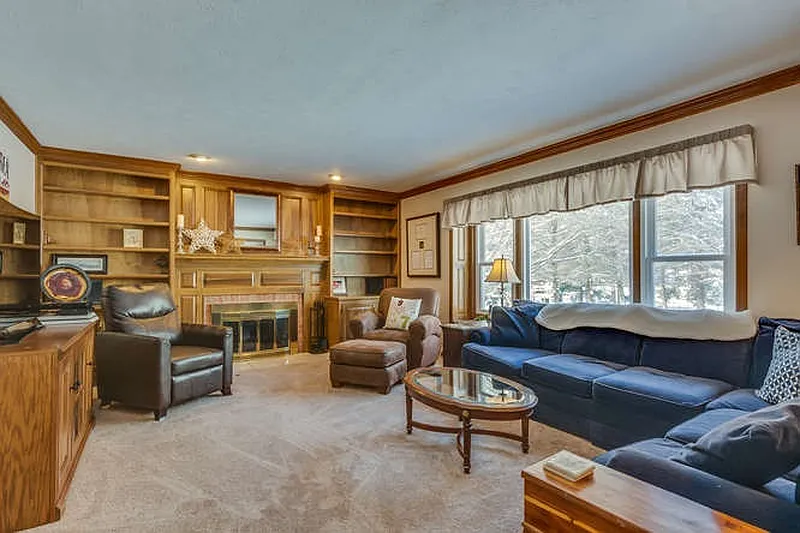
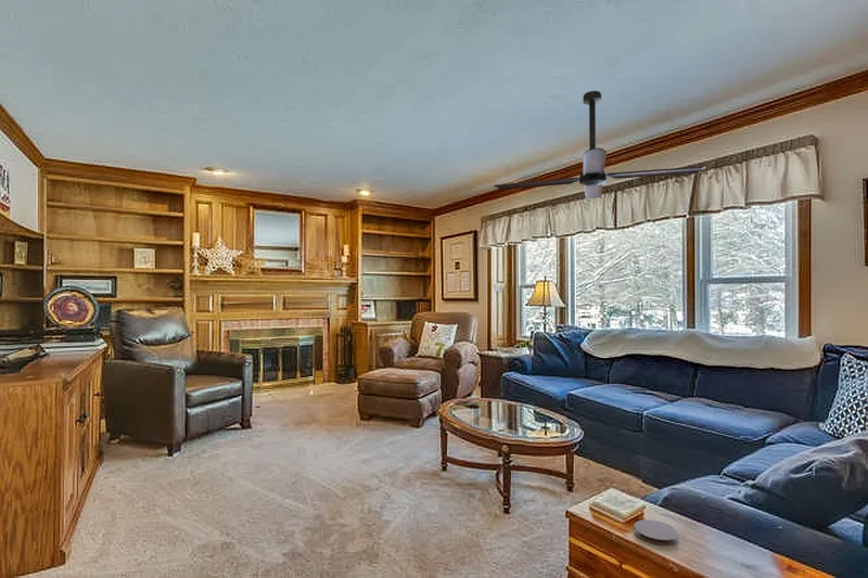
+ ceiling fan (591, 140)
+ coaster (655, 531)
